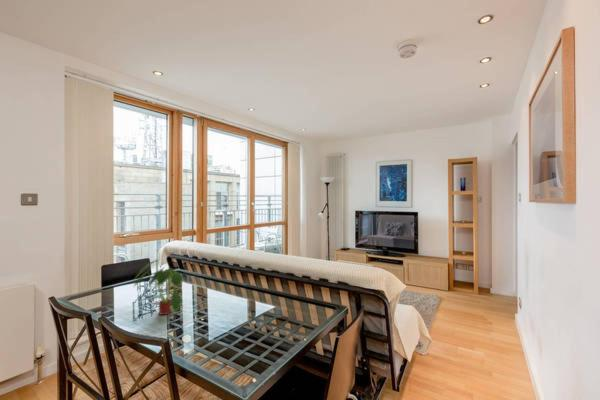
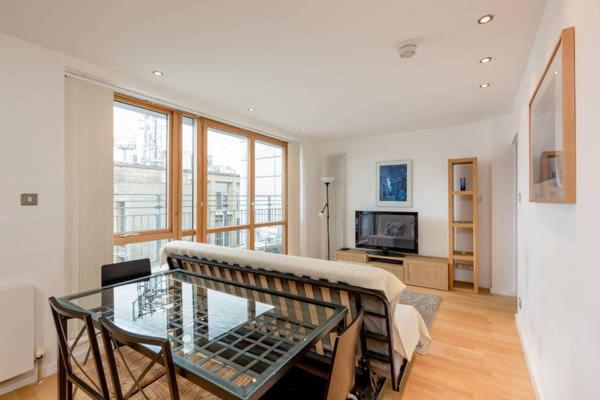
- plant (164, 286)
